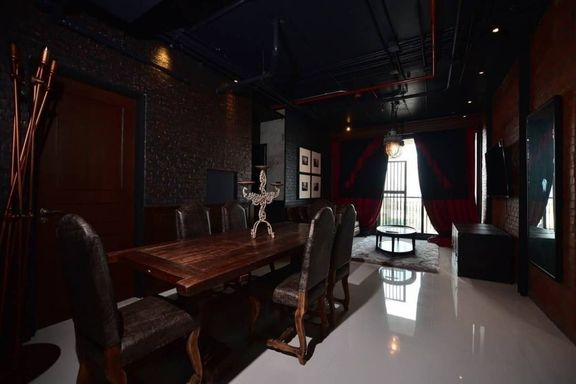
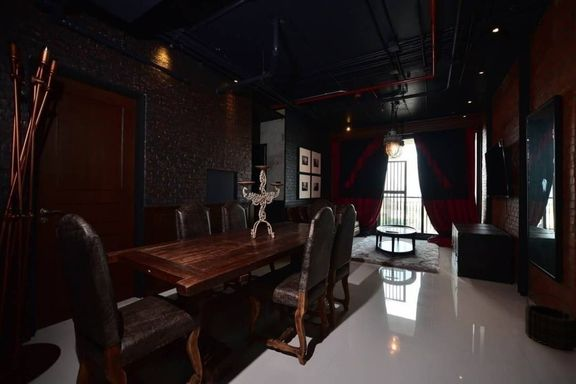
+ bucket (549, 318)
